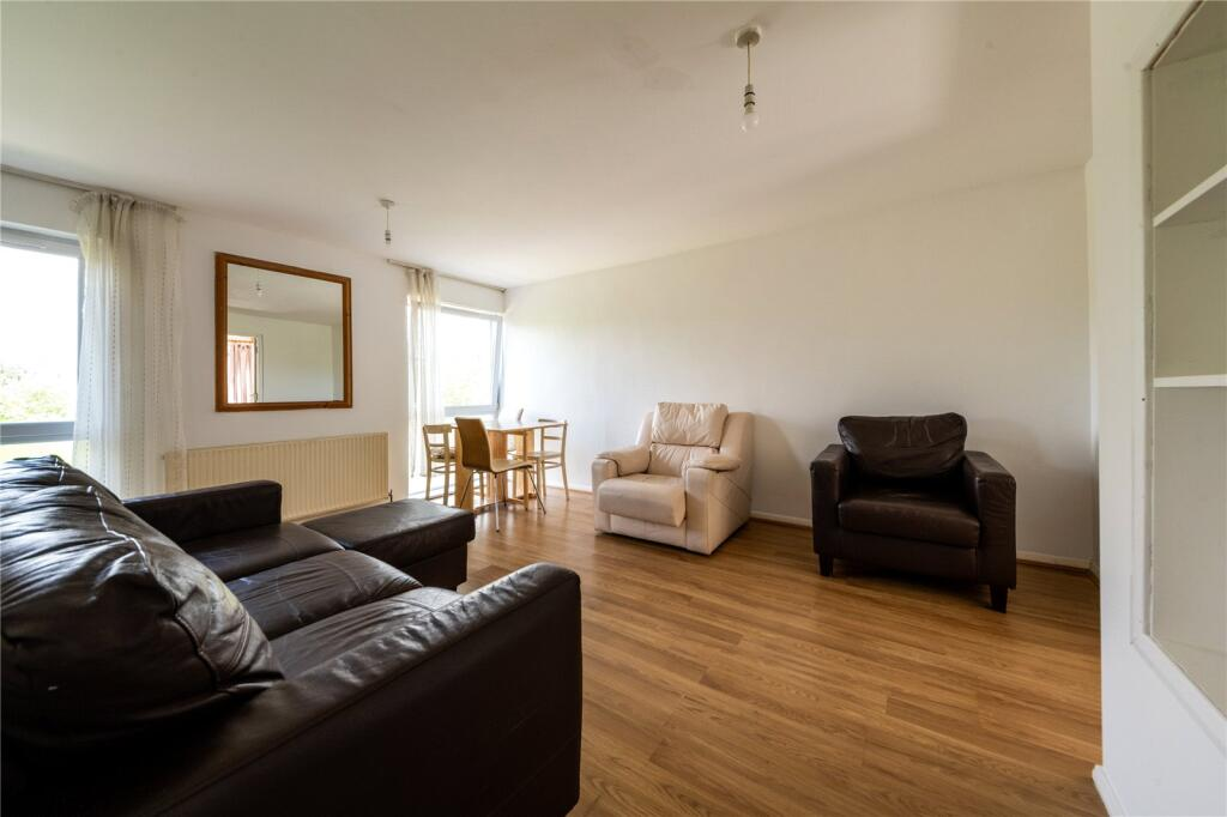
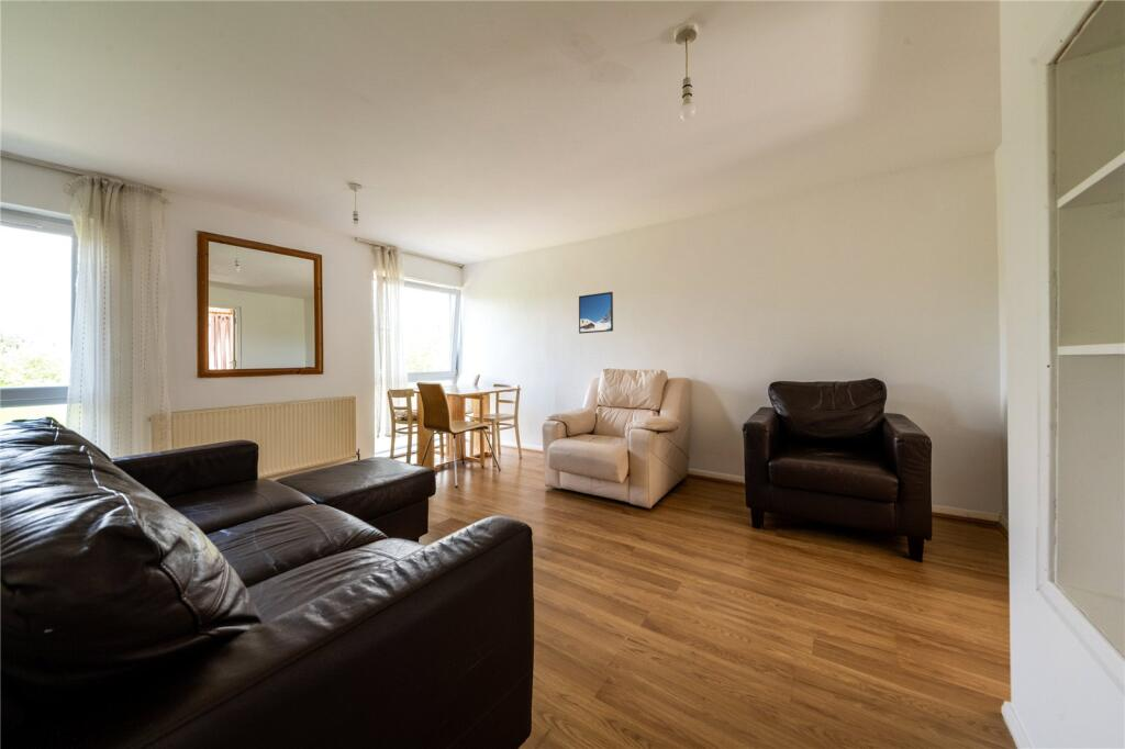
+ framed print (595, 313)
